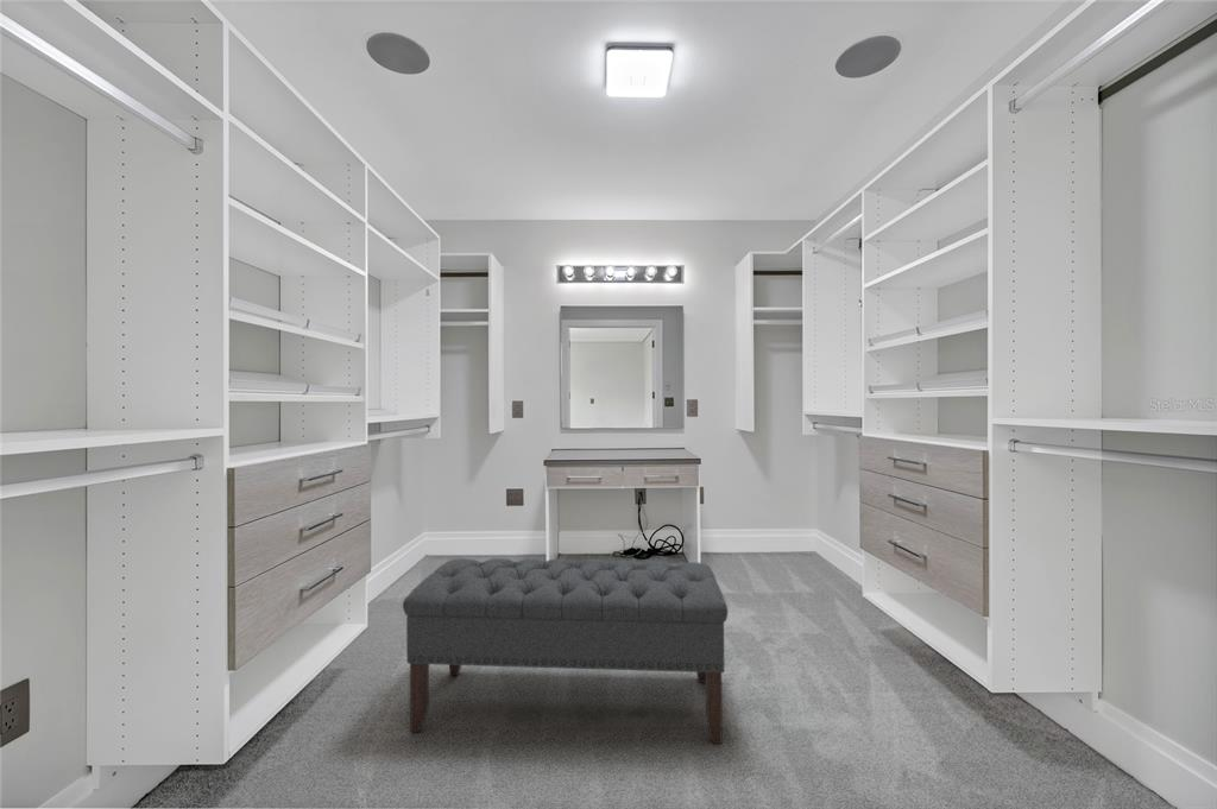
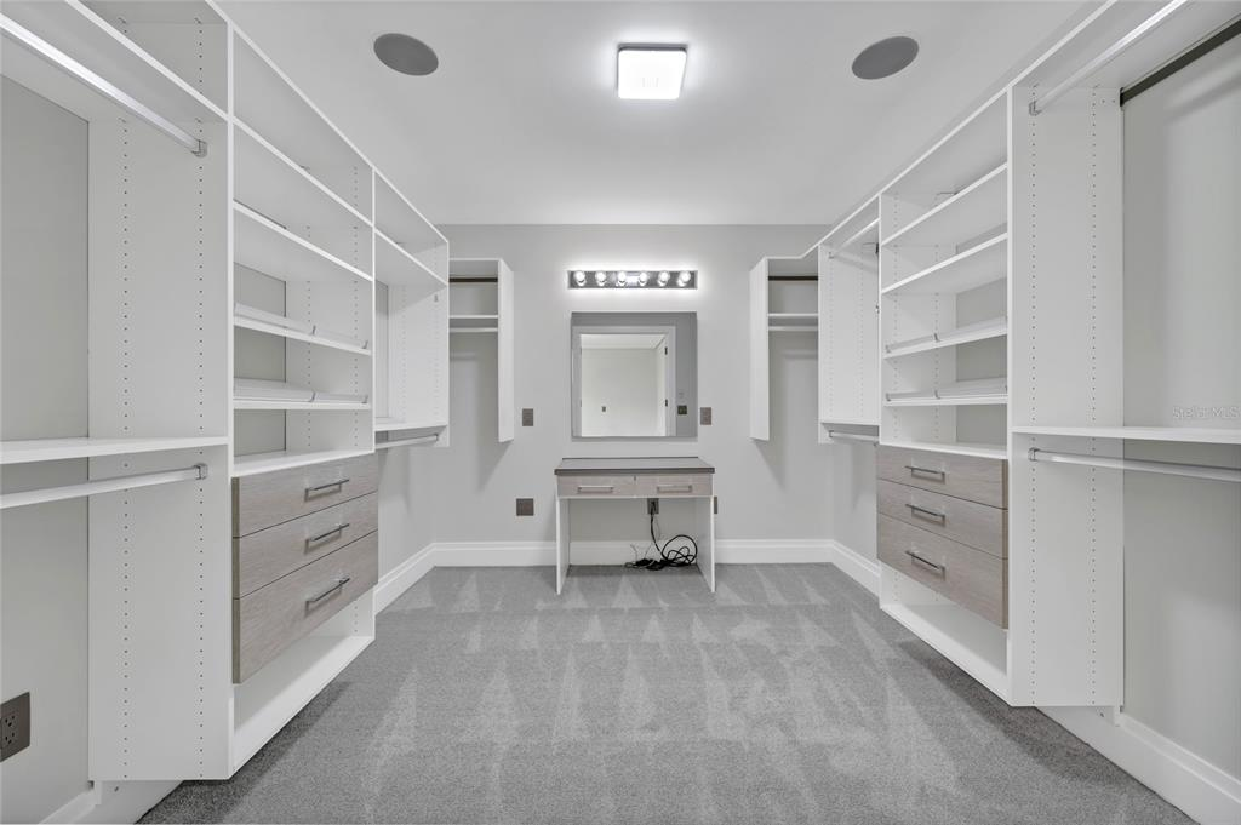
- bench (570, 637)
